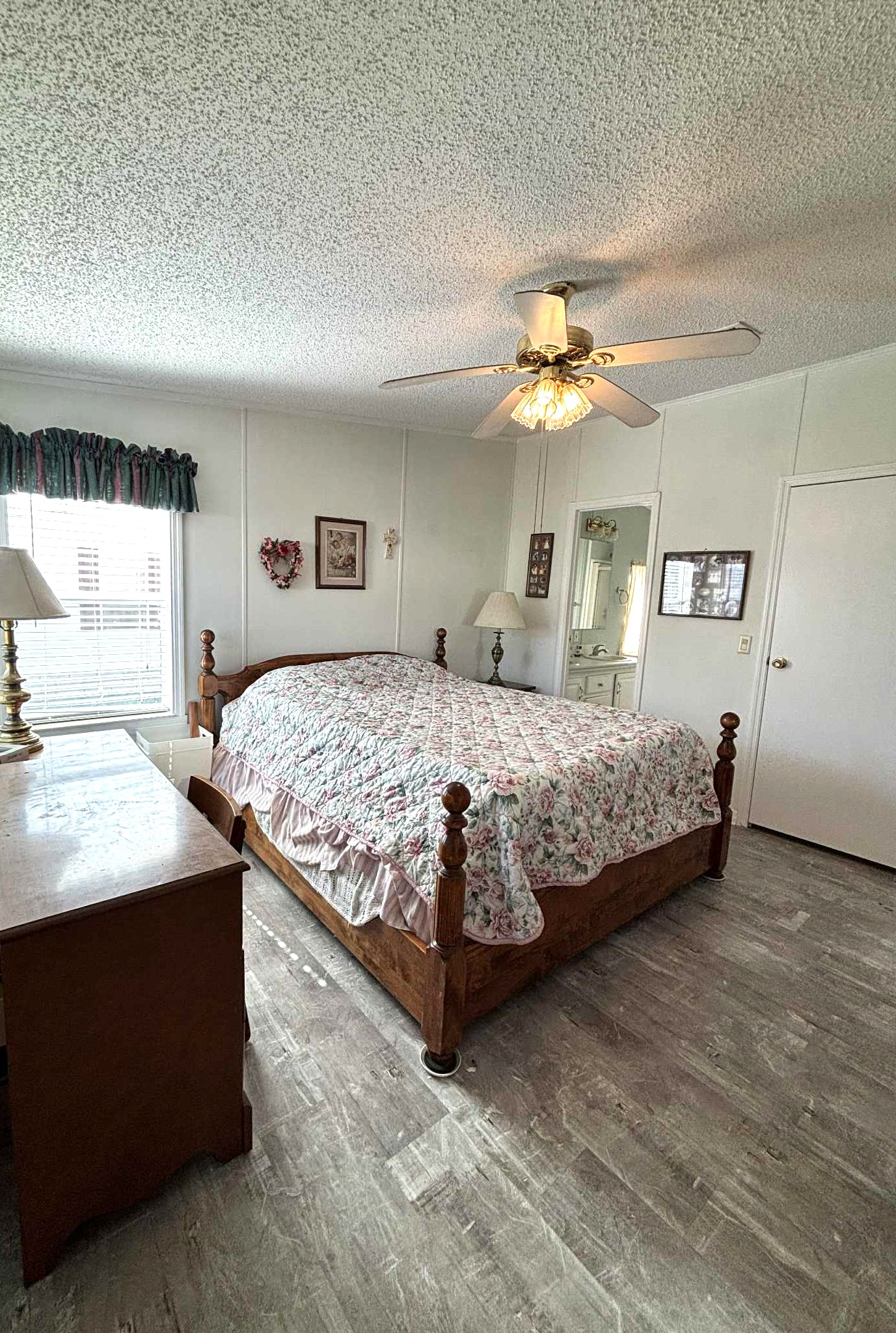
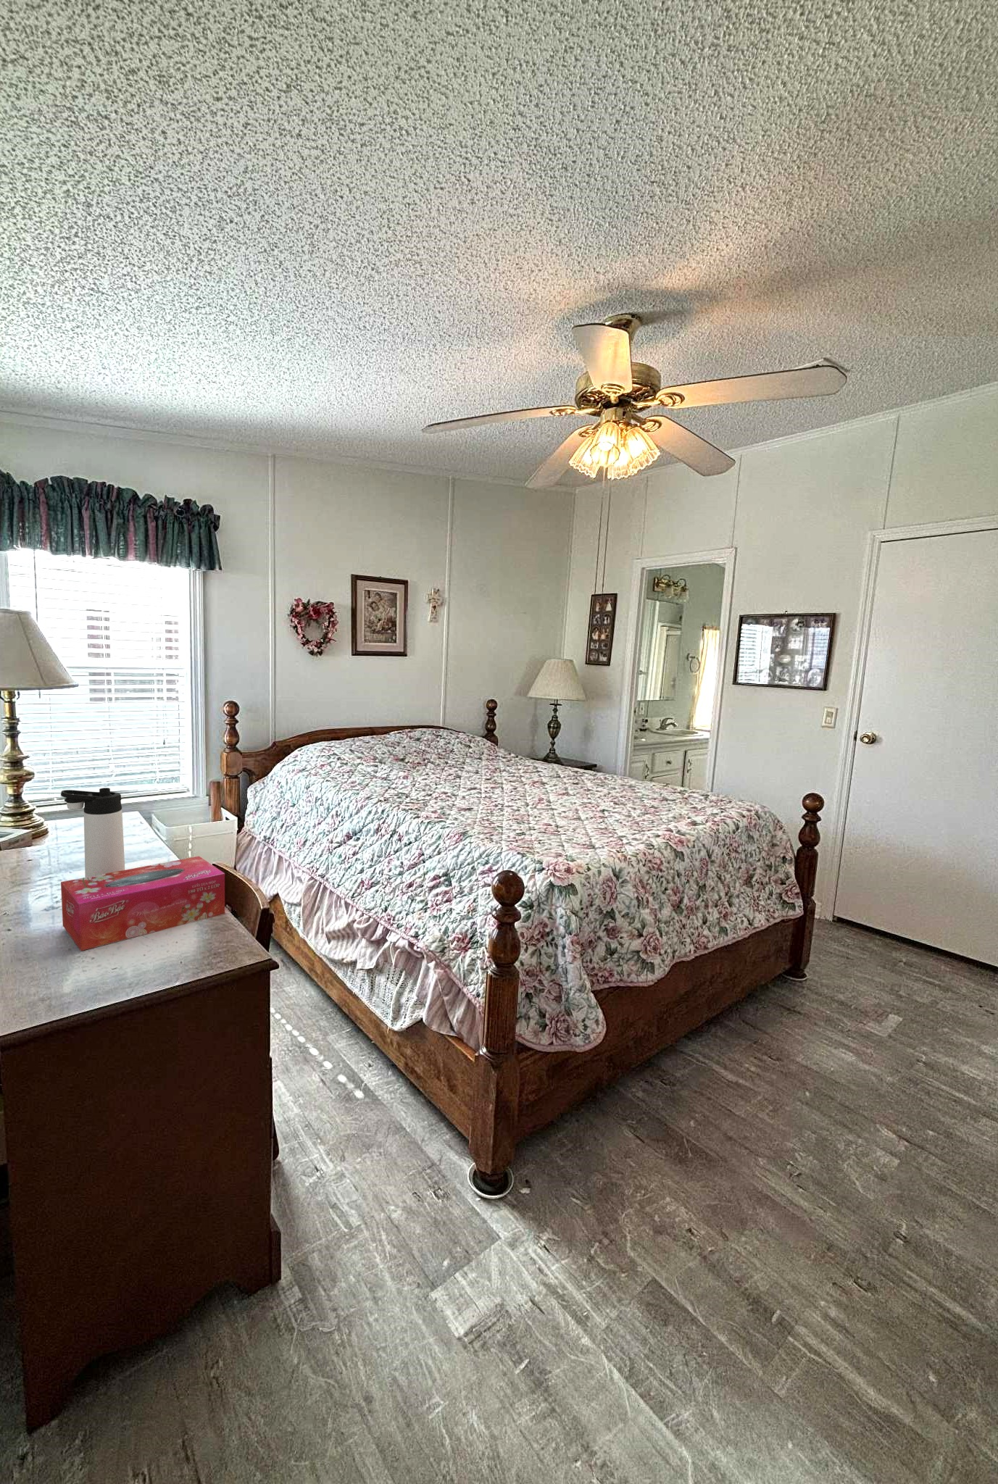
+ thermos bottle (95, 846)
+ tissue box (146, 898)
